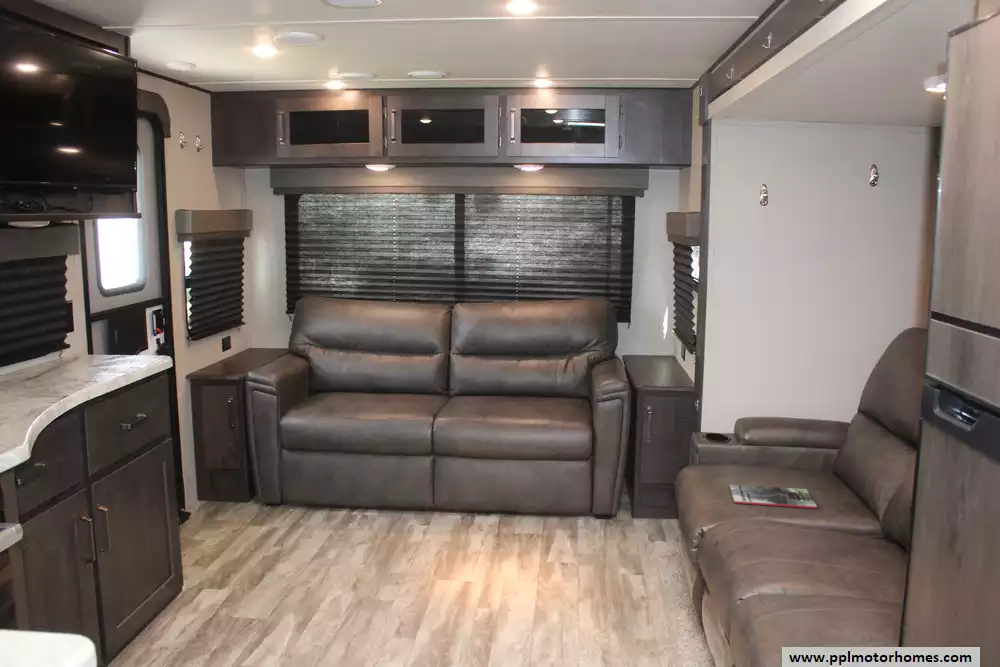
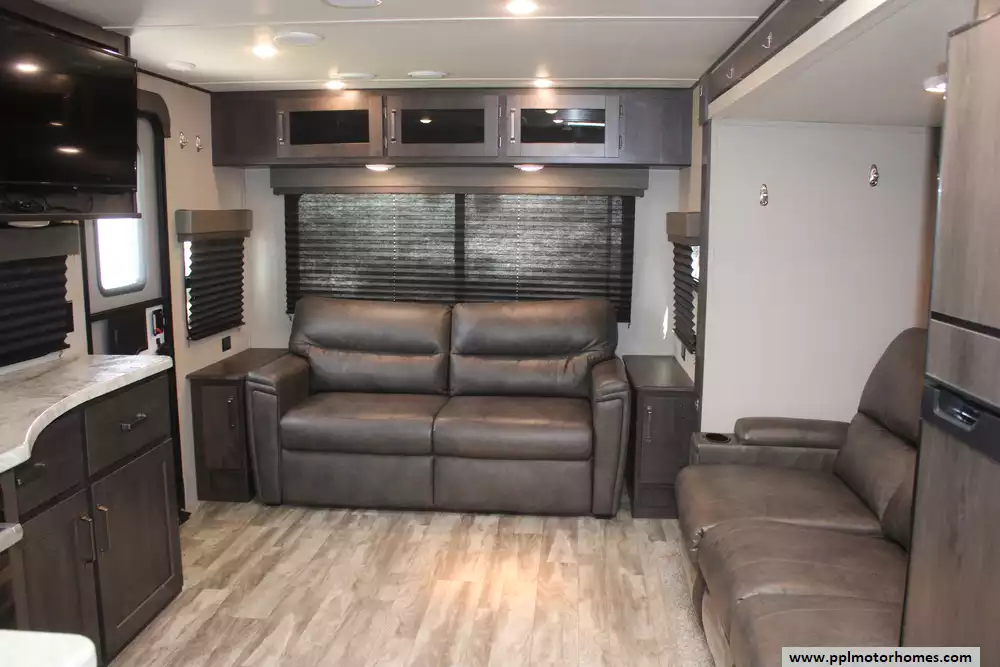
- magazine (771, 495)
